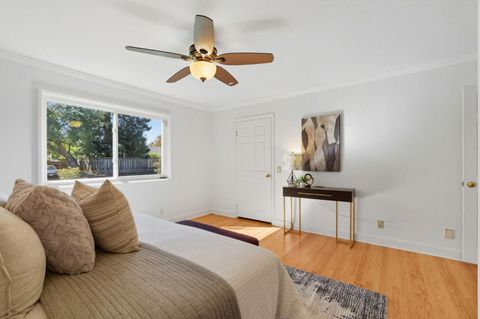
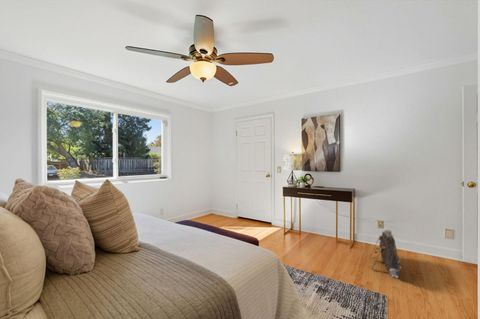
+ backpack (383, 249)
